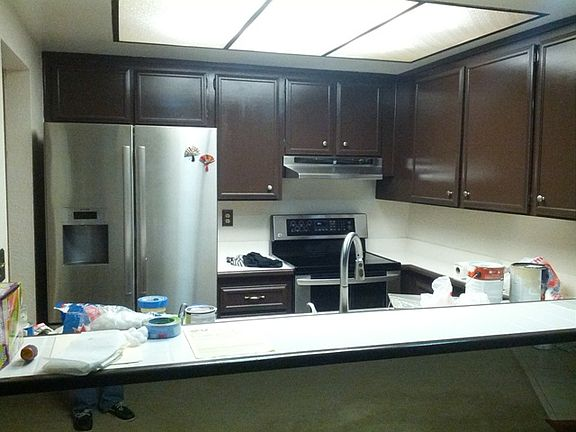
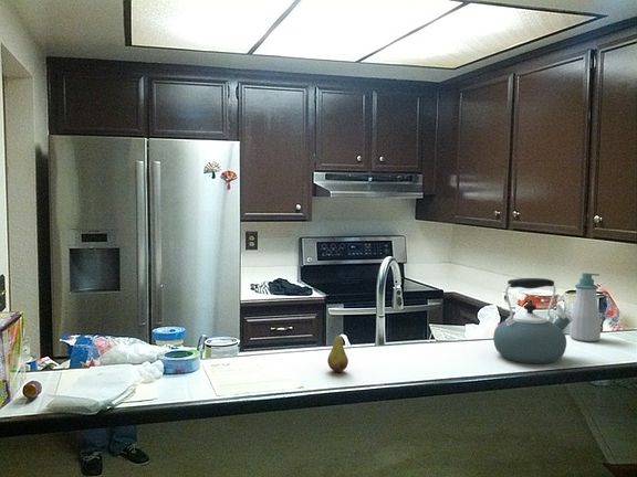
+ soap bottle (585, 306)
+ kettle (535, 317)
+ fruit (337, 349)
